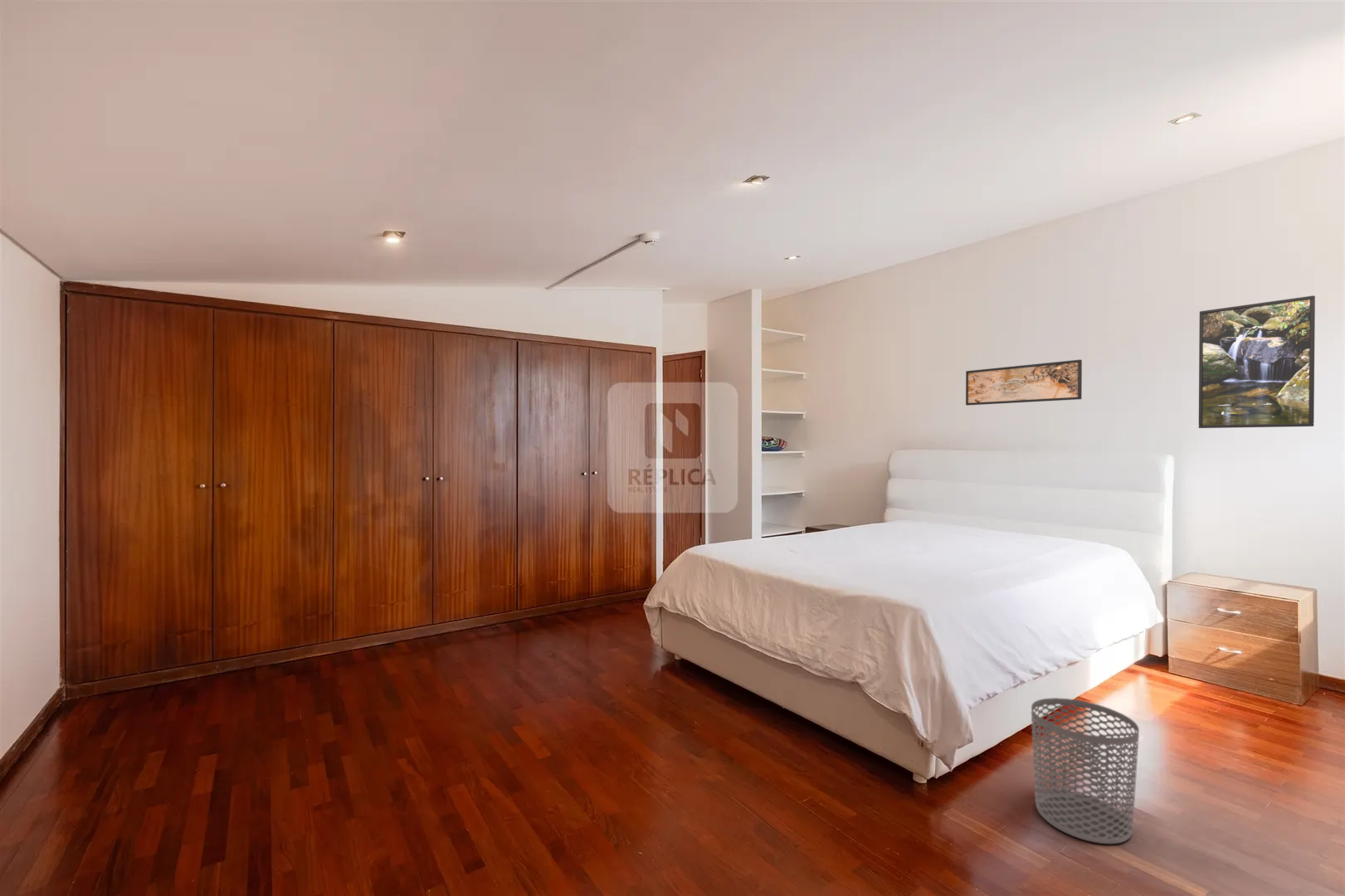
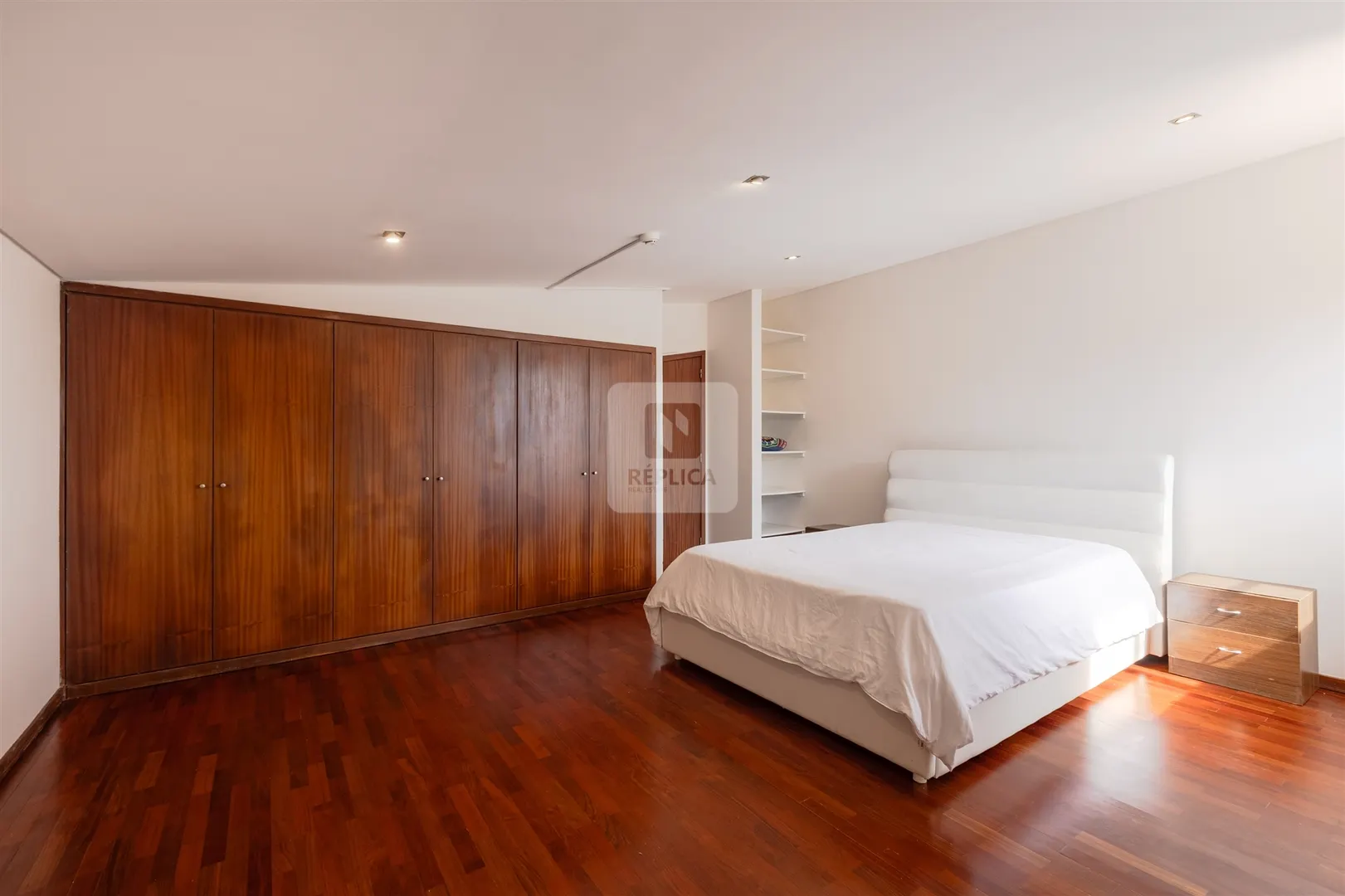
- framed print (1019, 384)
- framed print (1253, 365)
- waste bin (1082, 767)
